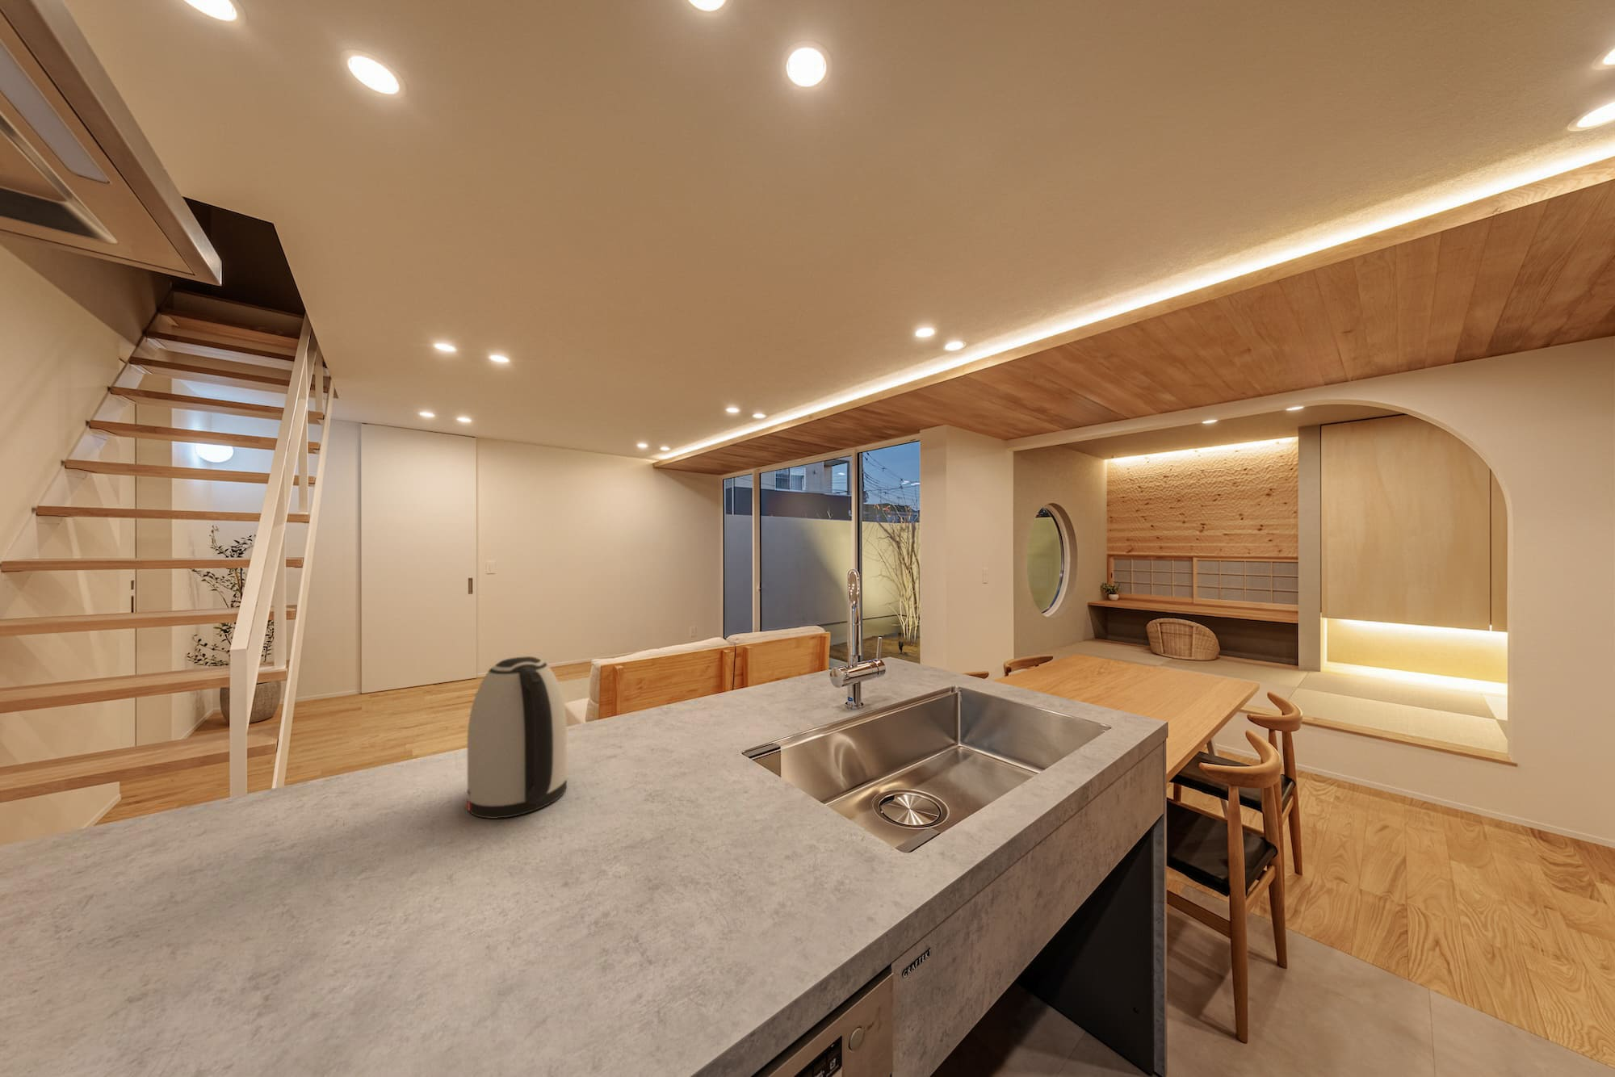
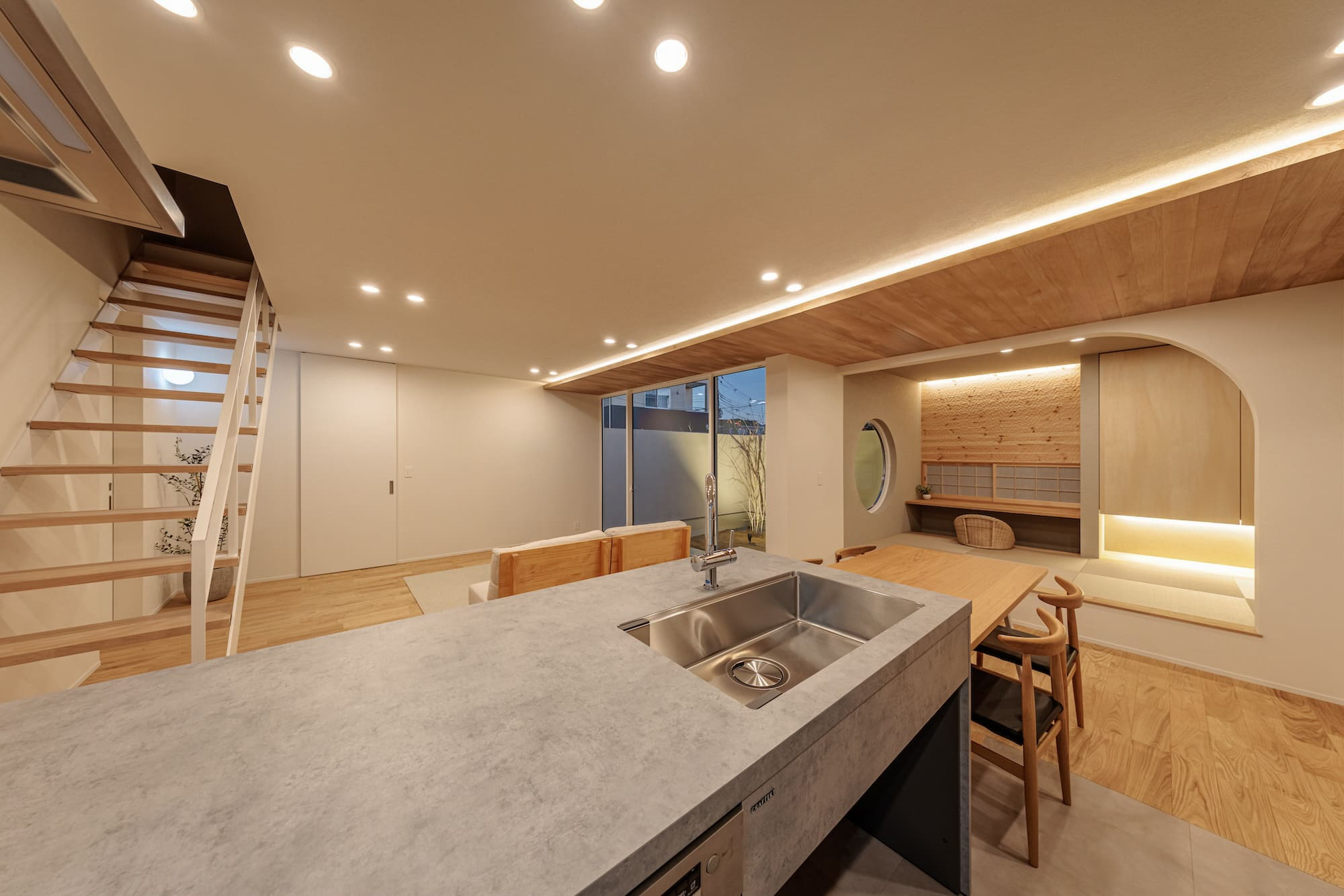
- kettle (524, 731)
